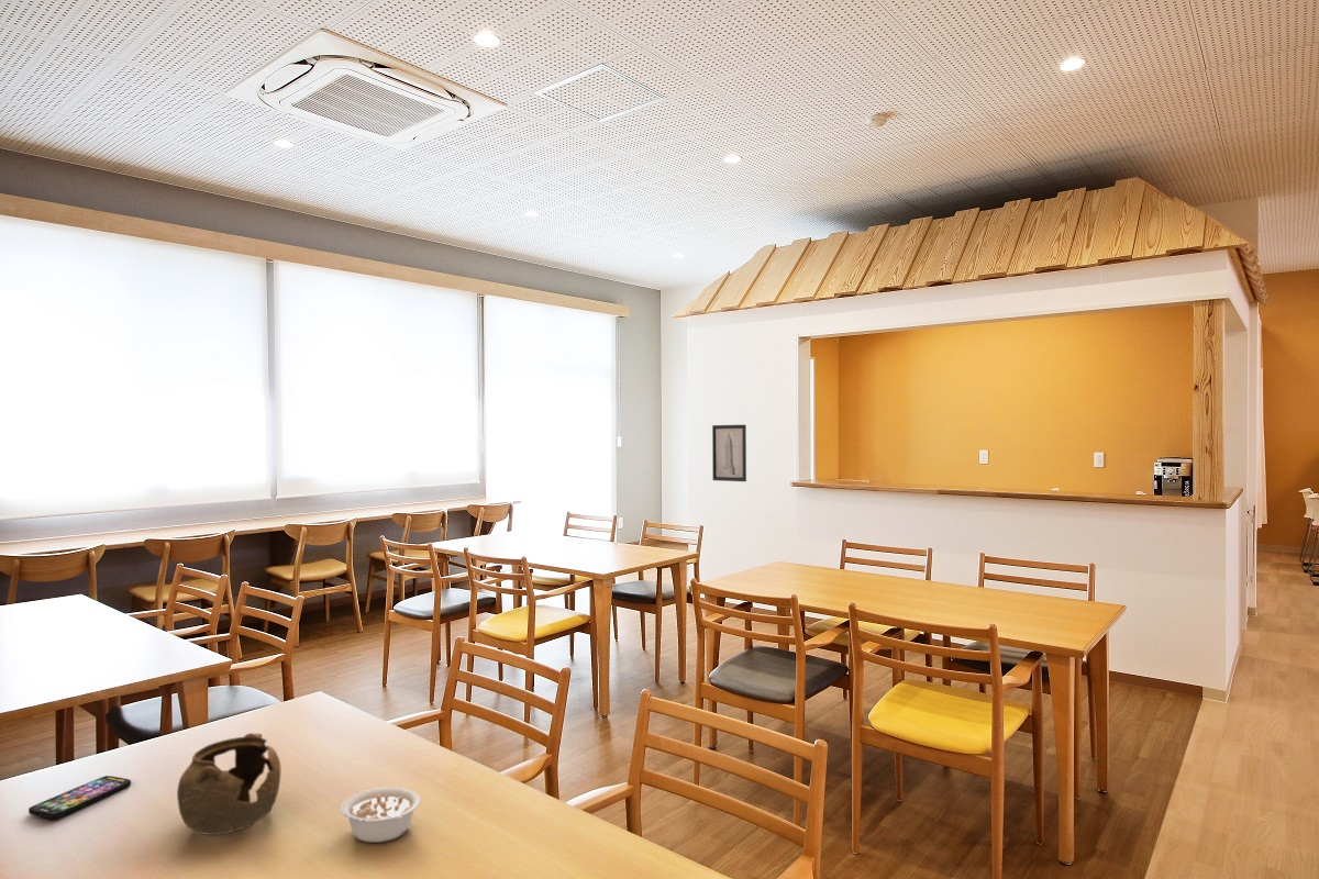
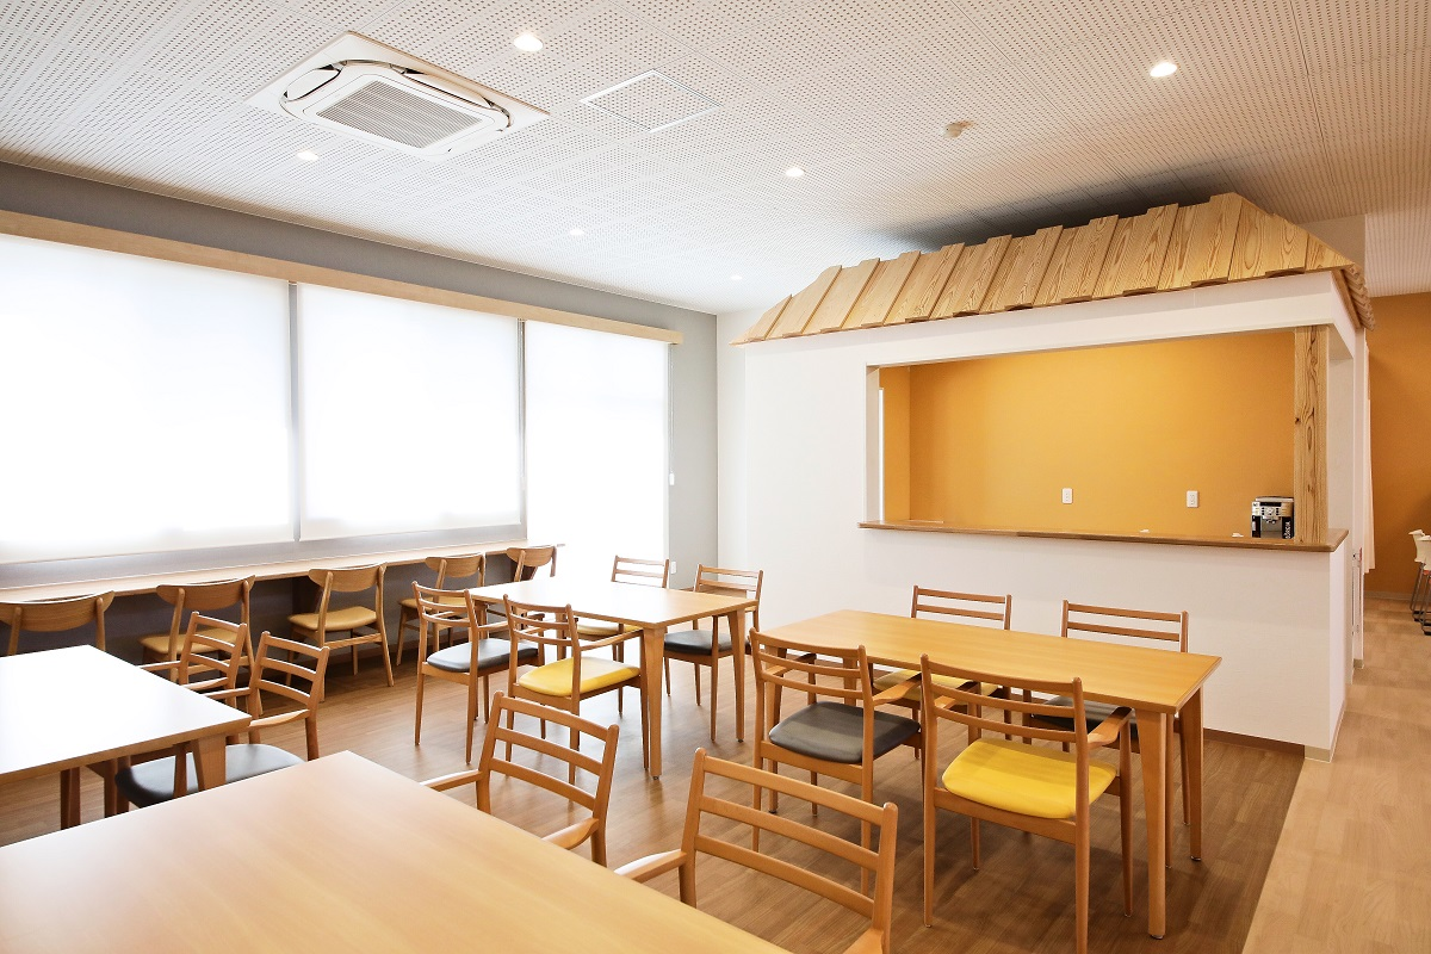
- wall art (729, 453)
- teapot (239, 779)
- legume (384, 814)
- smartphone (81, 795)
